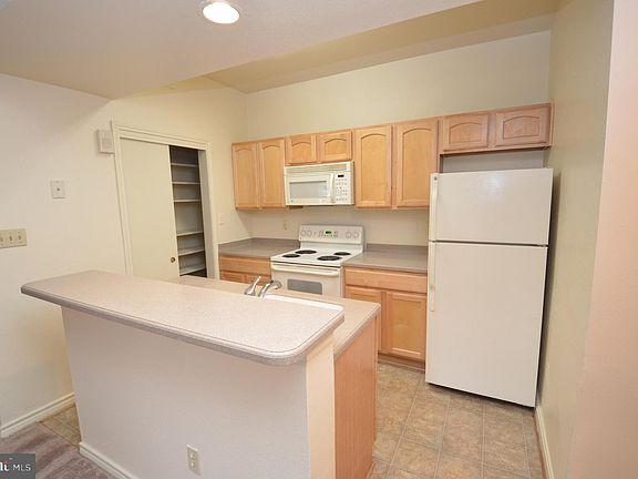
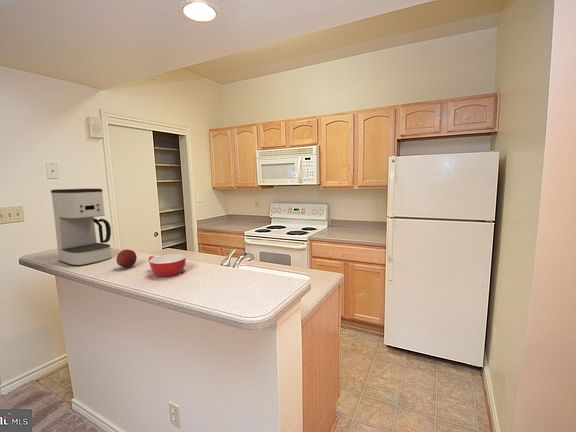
+ apple (126, 258)
+ coffee maker (86, 224)
+ bowl (164, 264)
